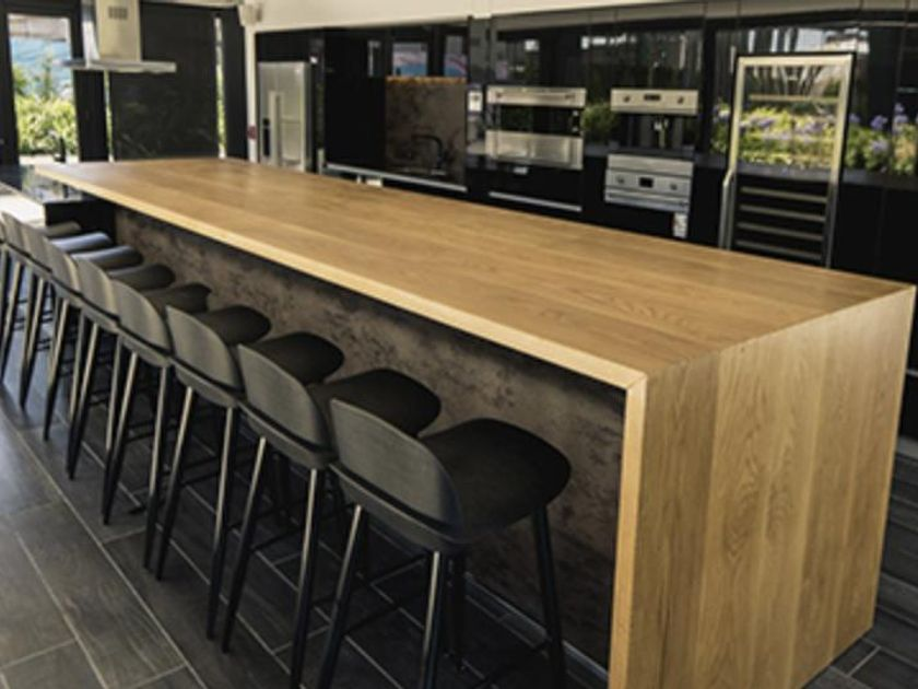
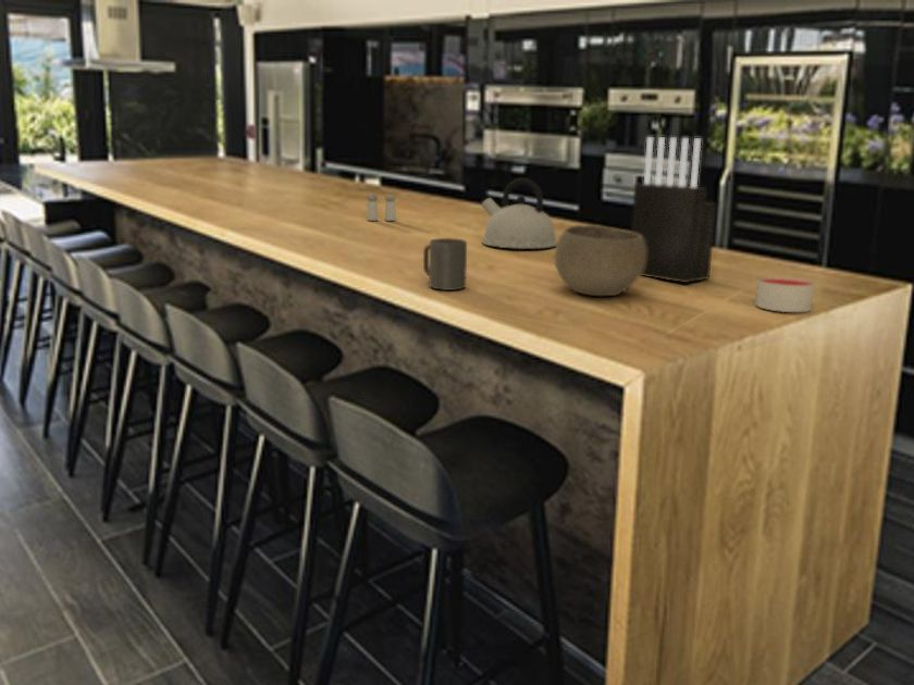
+ candle (785, 292)
+ bowl (600, 260)
+ mug (442, 263)
+ kettle (517, 211)
+ salt and pepper shaker (385, 207)
+ knife block (676, 208)
